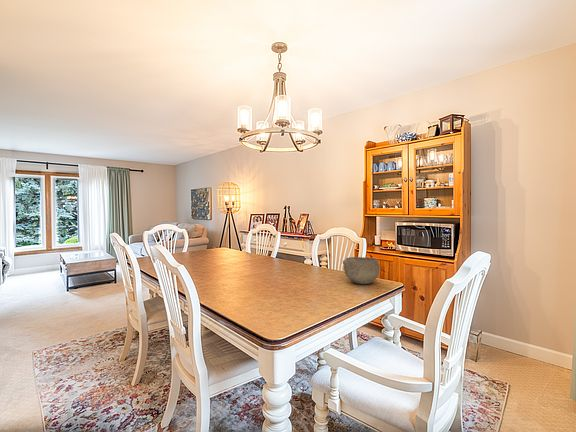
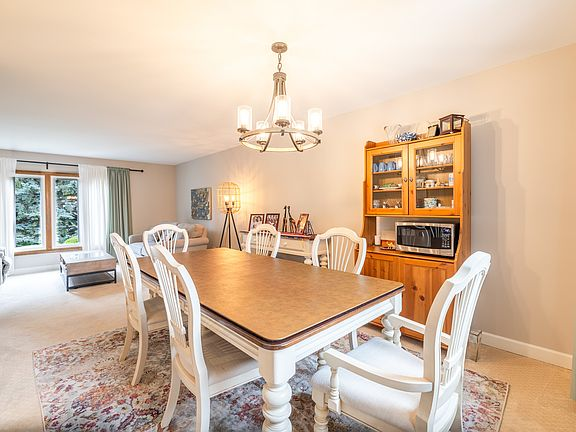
- bowl (361, 269)
